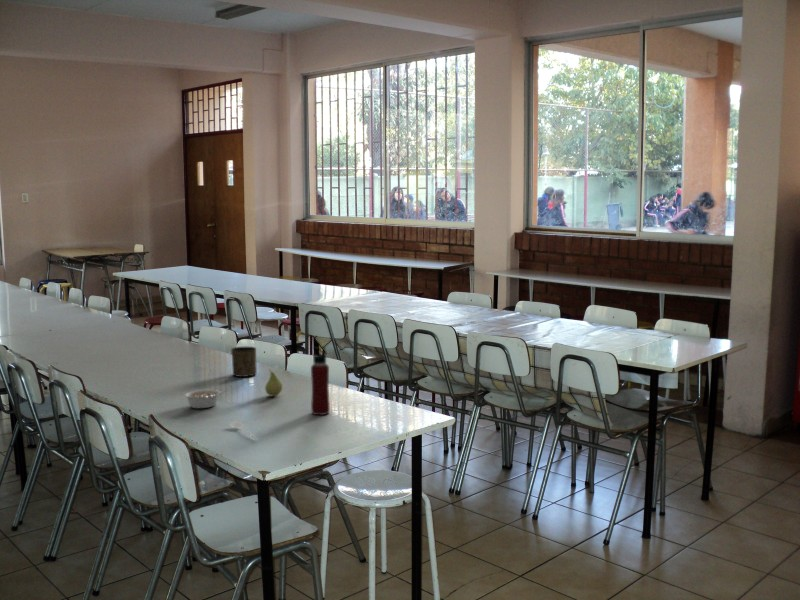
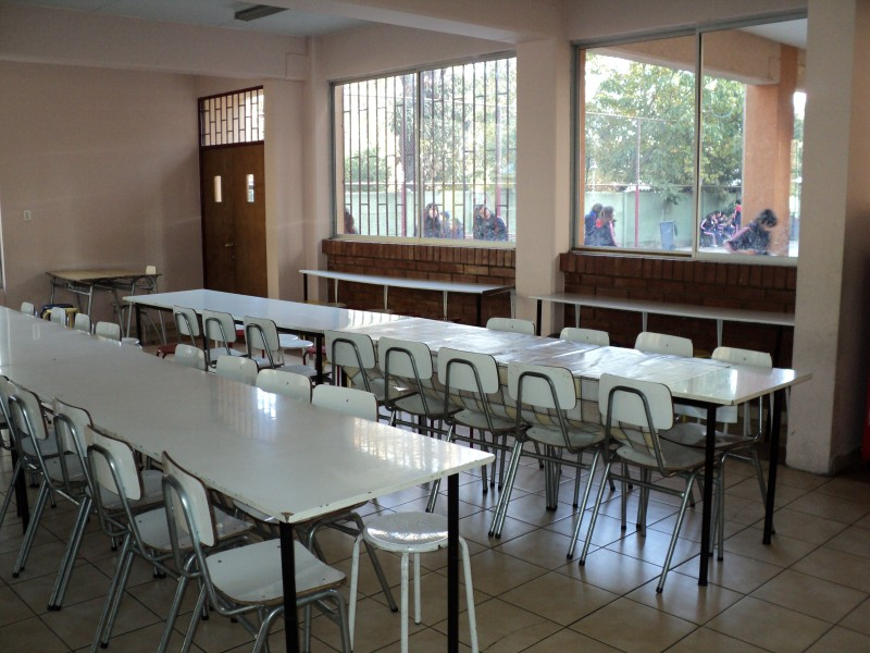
- legume (204, 398)
- cup (244, 361)
- fruit (273, 381)
- water bottle (320, 380)
- stirrer (244, 430)
